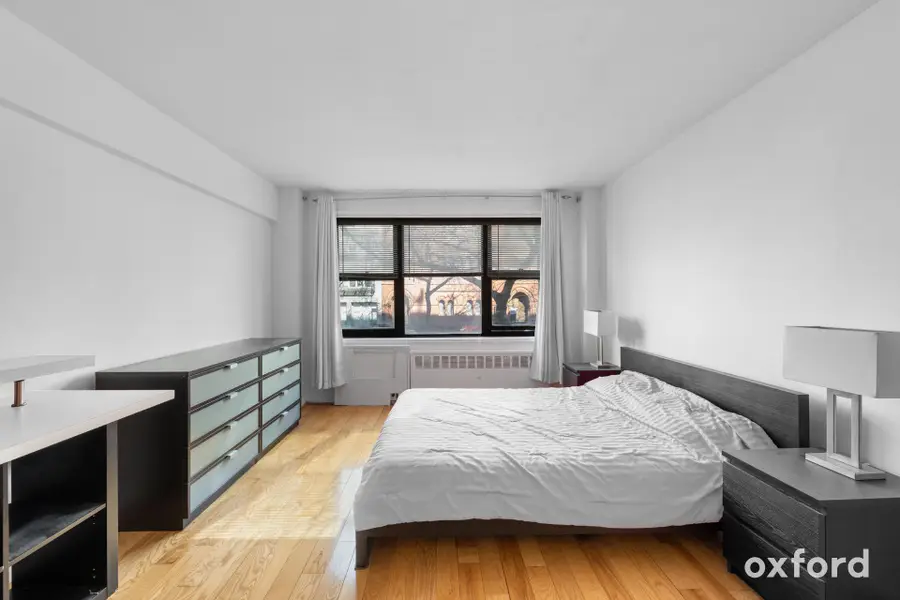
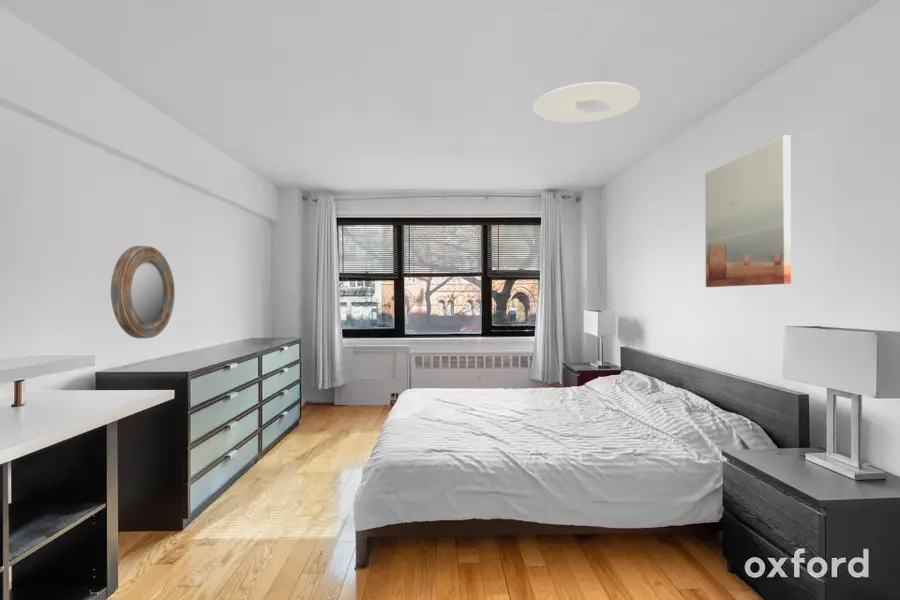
+ home mirror (145, 292)
+ ceiling light (585, 99)
+ wall art (743, 221)
